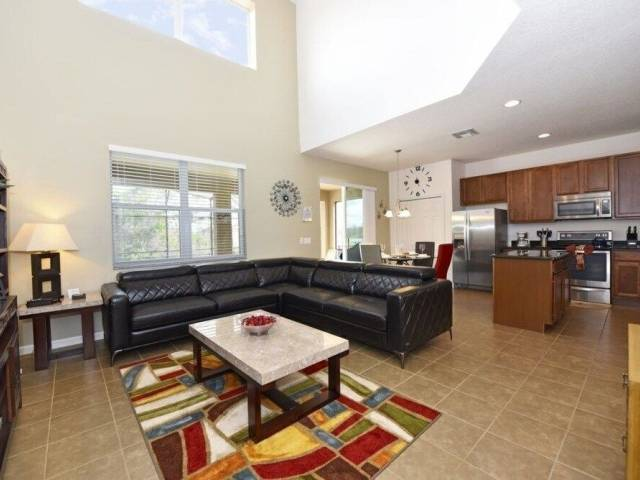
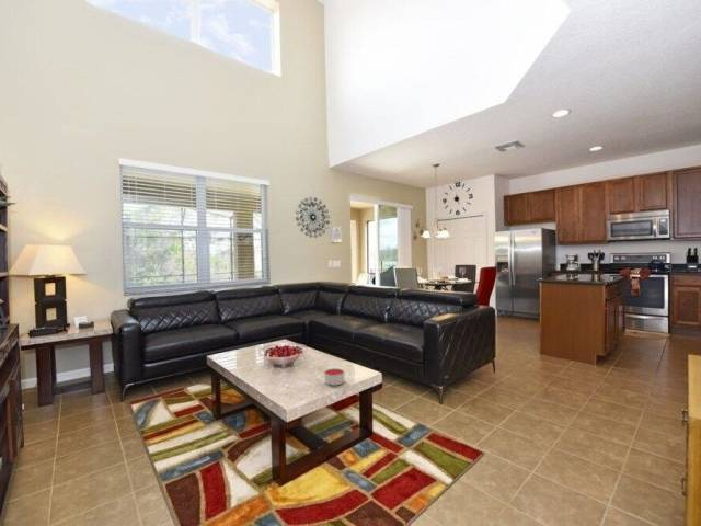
+ candle (334, 376)
